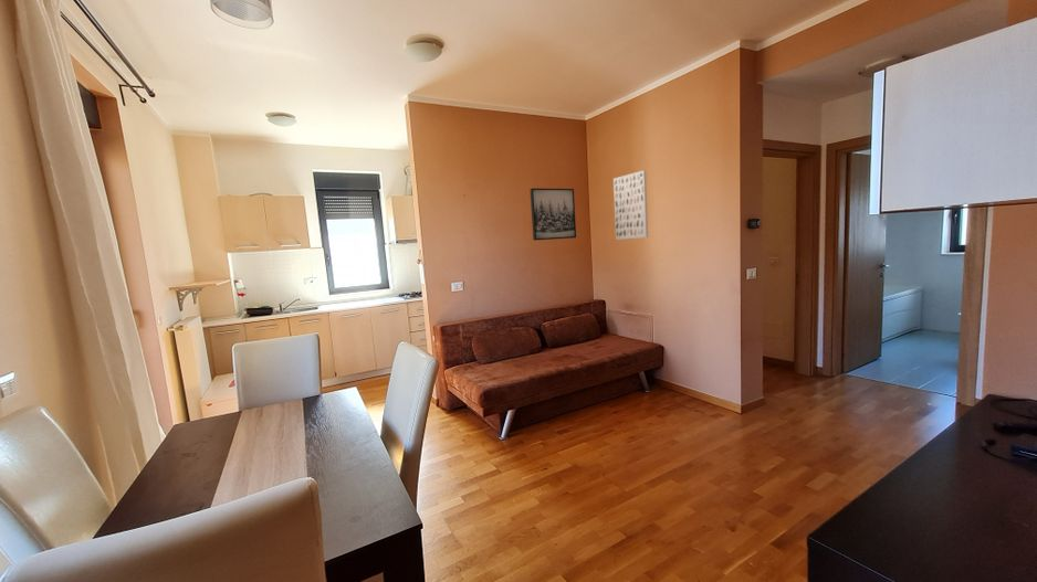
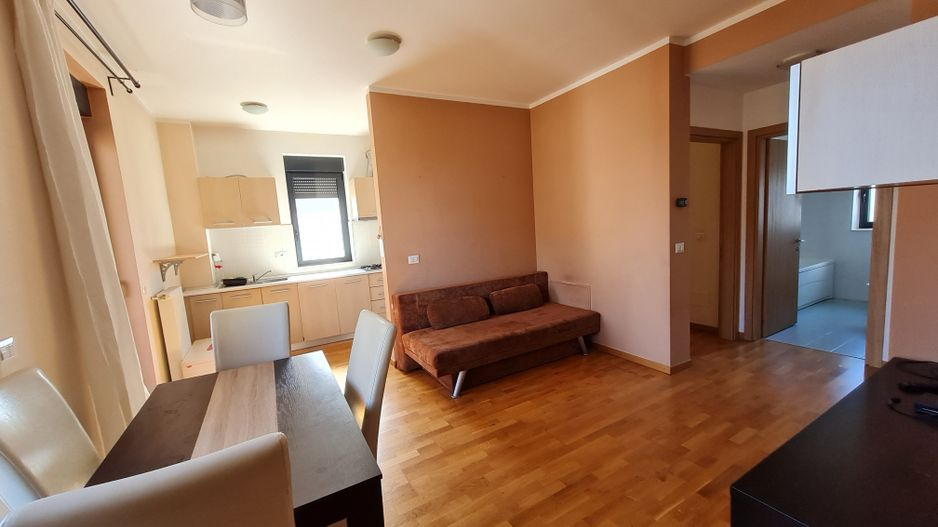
- wall art (629, 207)
- wall art (553, 213)
